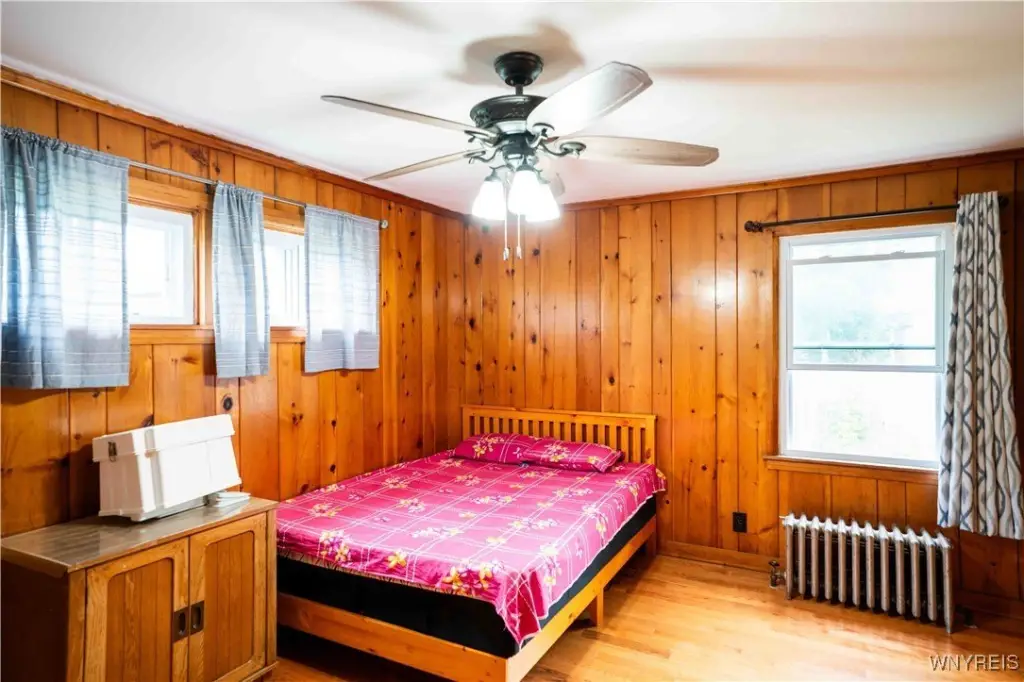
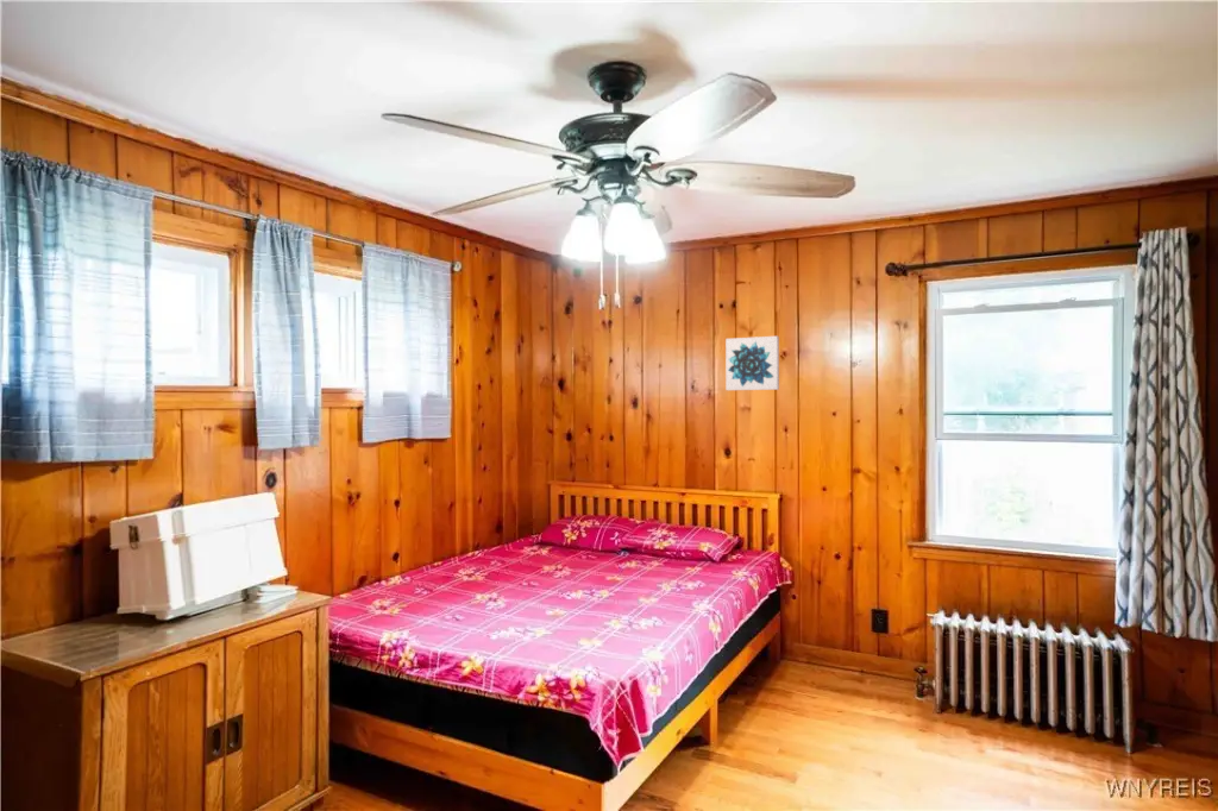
+ wall art (752, 363)
